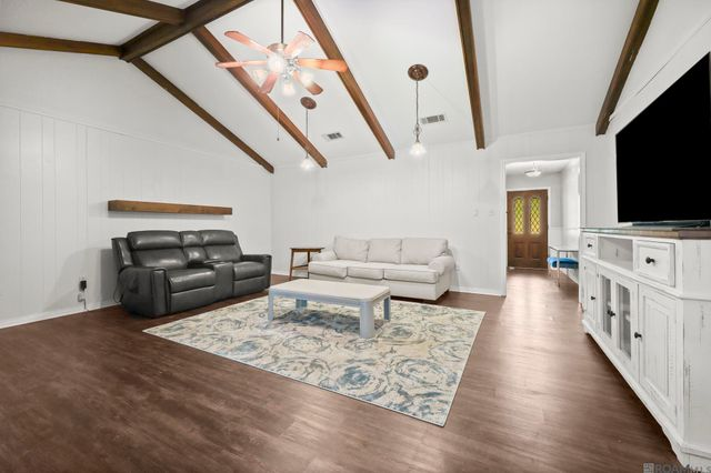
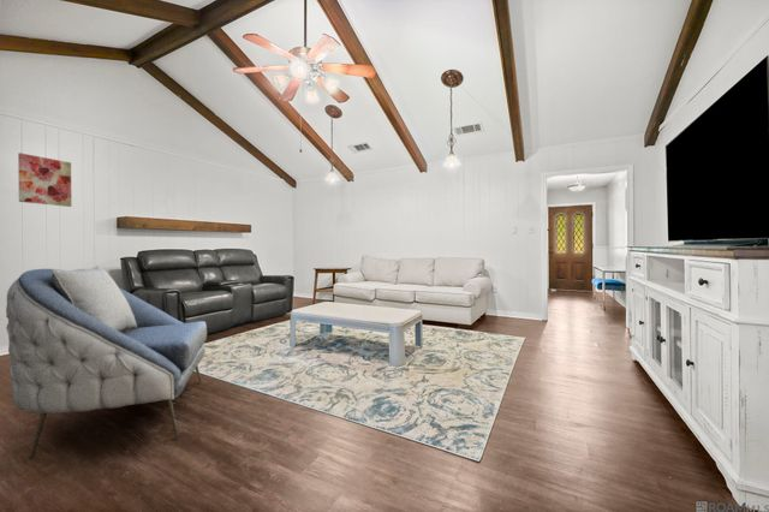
+ wall art (46, 180)
+ armchair (119, 341)
